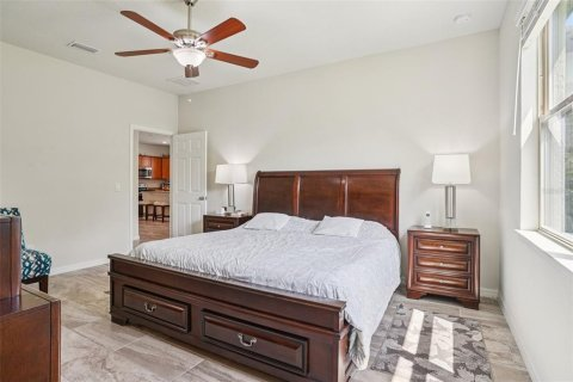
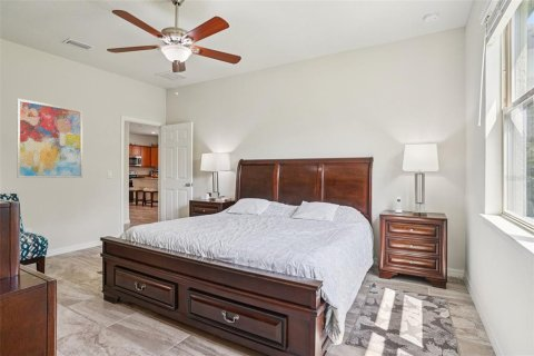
+ wall art (52, 141)
